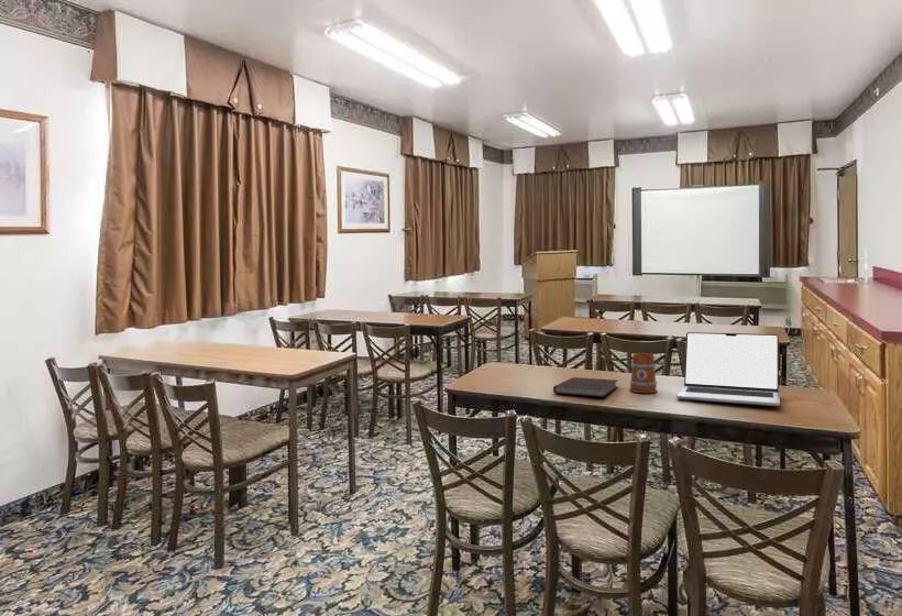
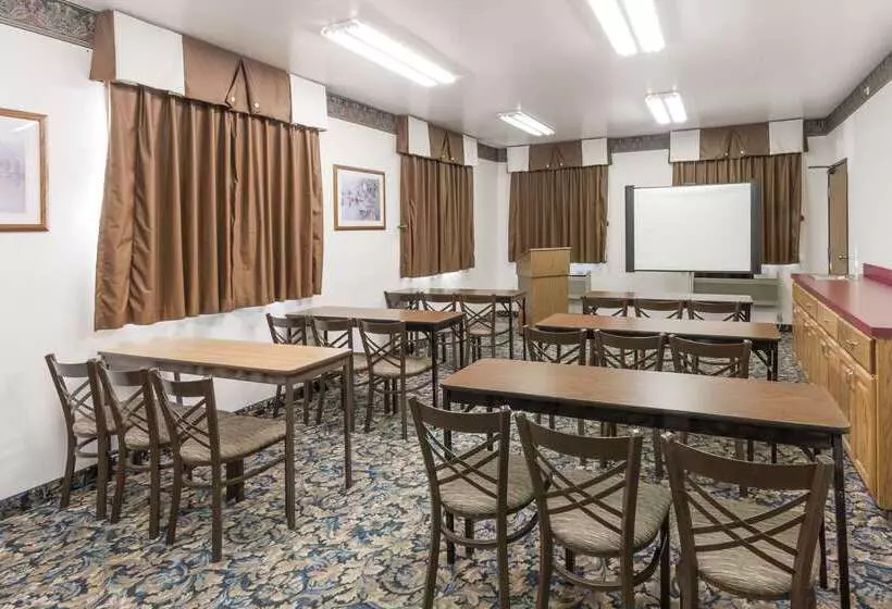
- notebook (586, 386)
- mug (644, 371)
- laptop (728, 365)
